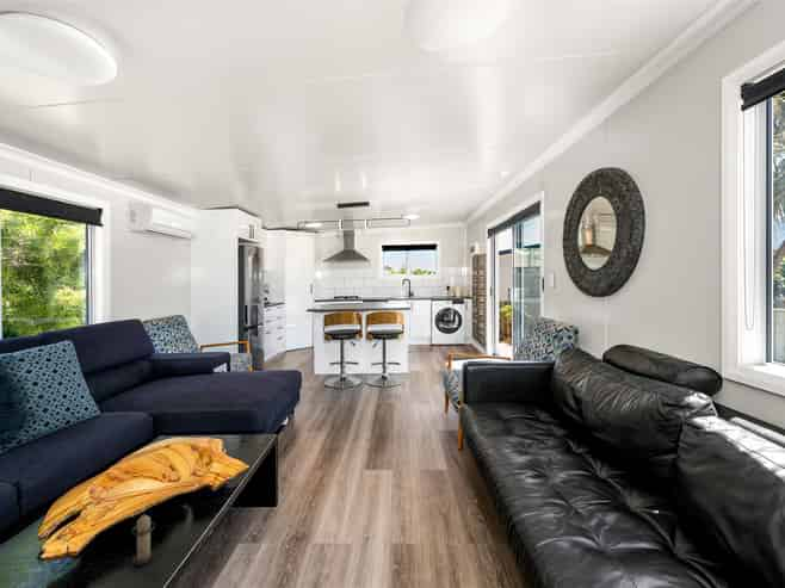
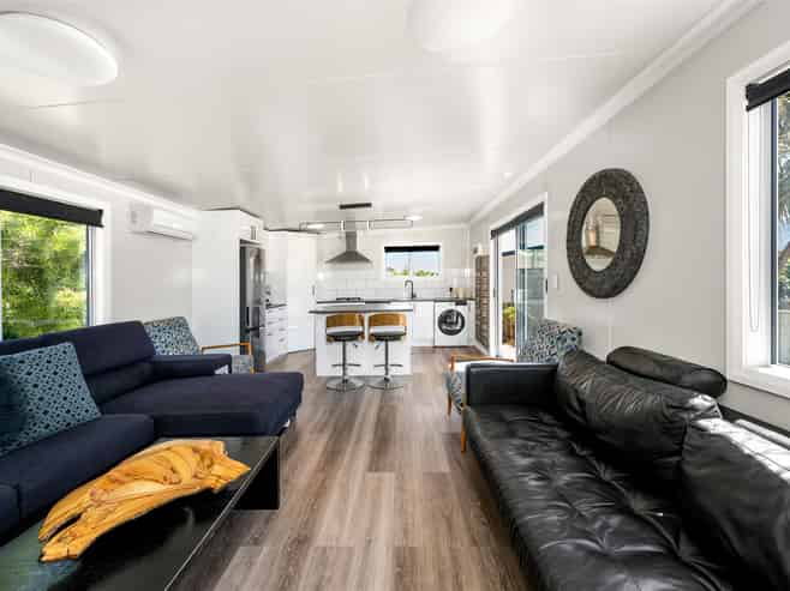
- candle (143, 536)
